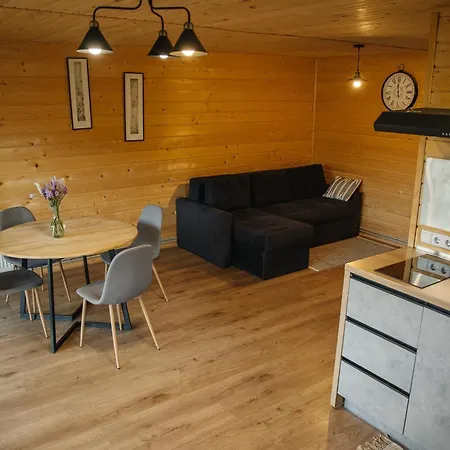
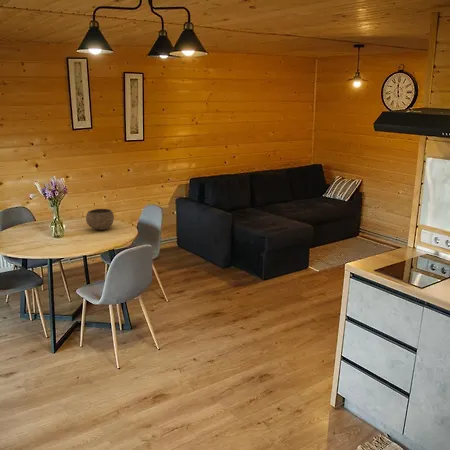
+ bowl (100, 220)
